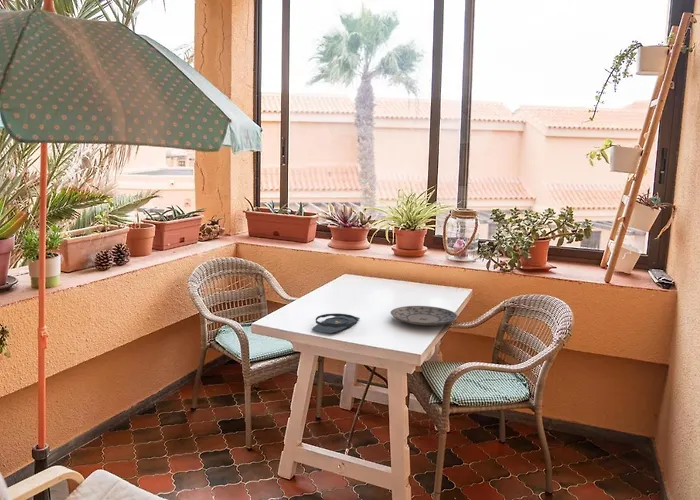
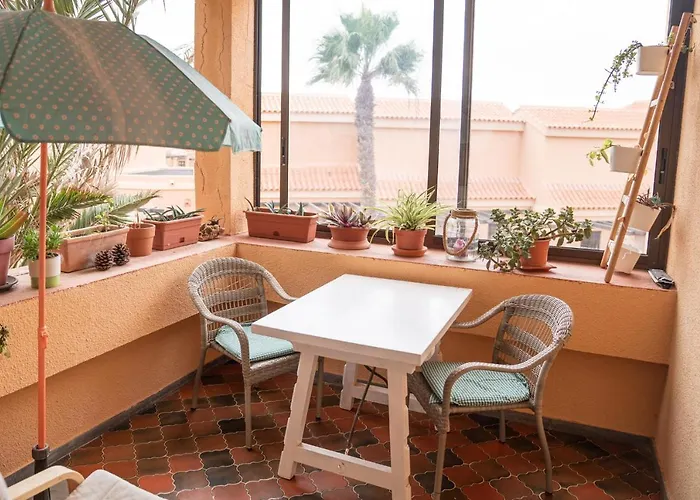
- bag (336, 314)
- plate (423, 317)
